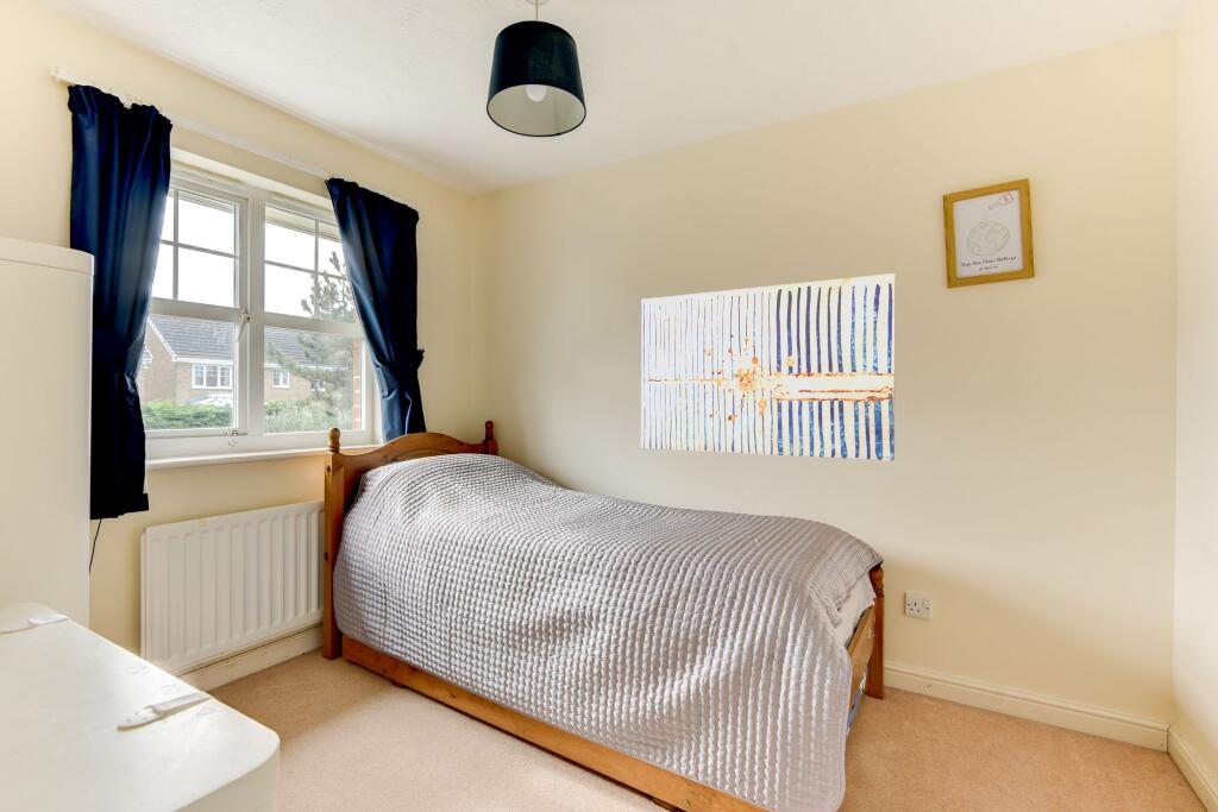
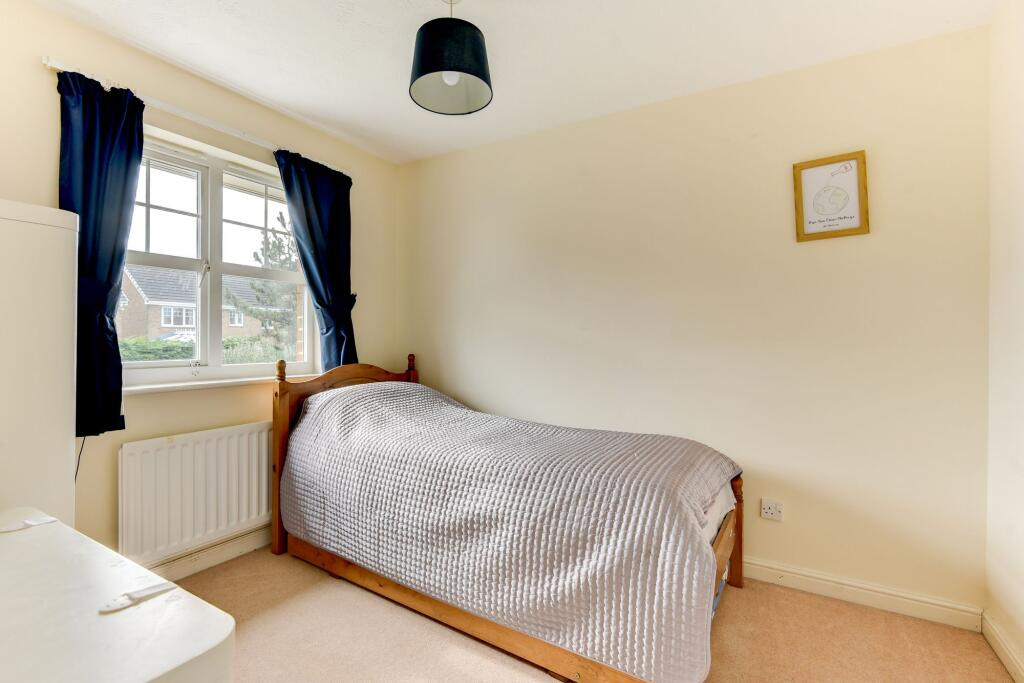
- wall art (754, 371)
